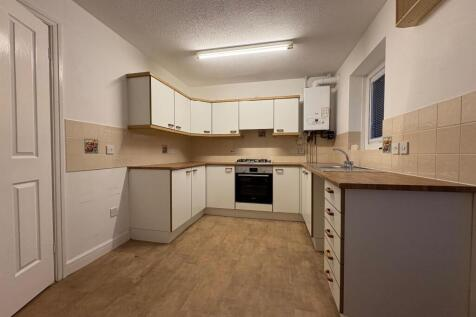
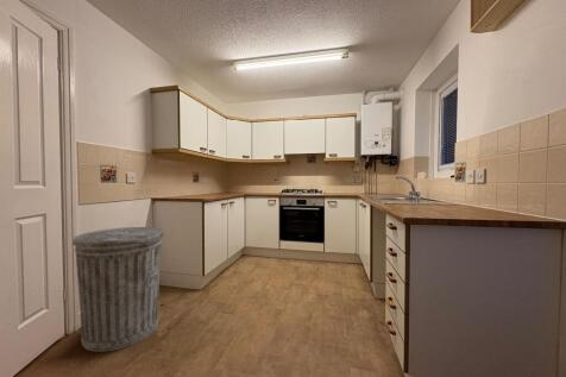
+ trash can (121, 281)
